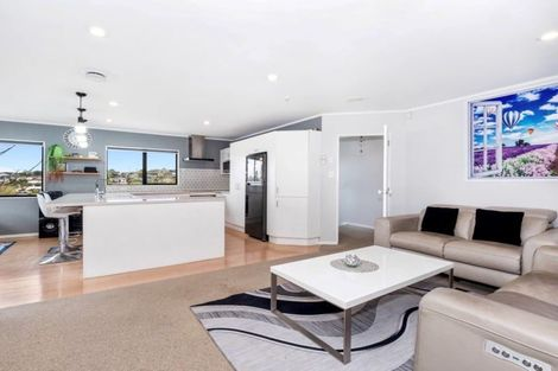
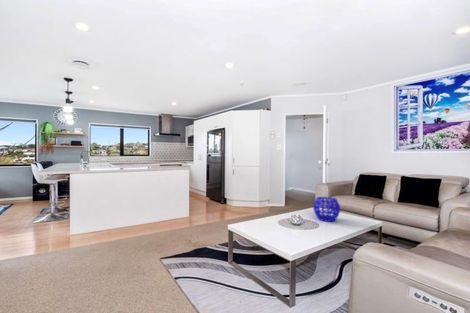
+ decorative bowl (326, 209)
